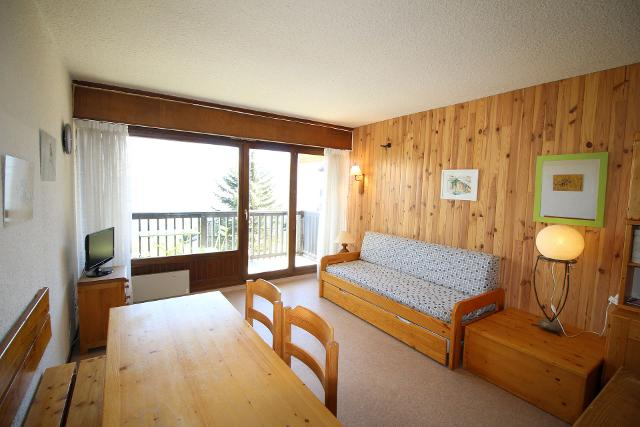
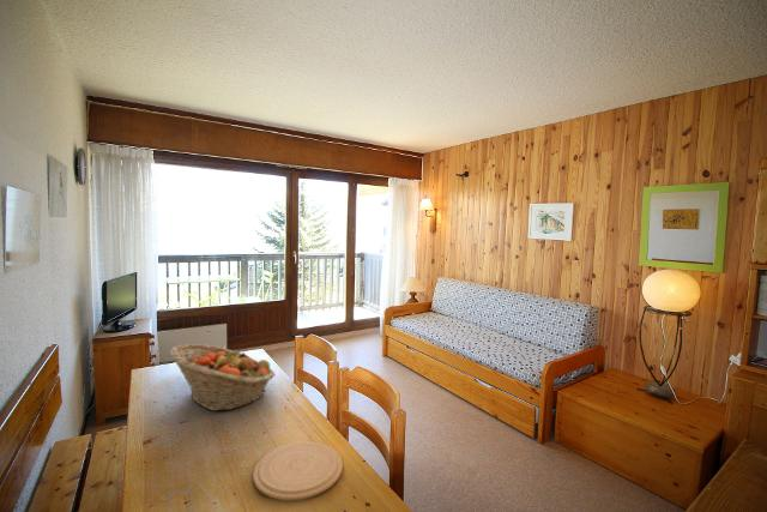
+ fruit basket (223, 369)
+ plate (298, 466)
